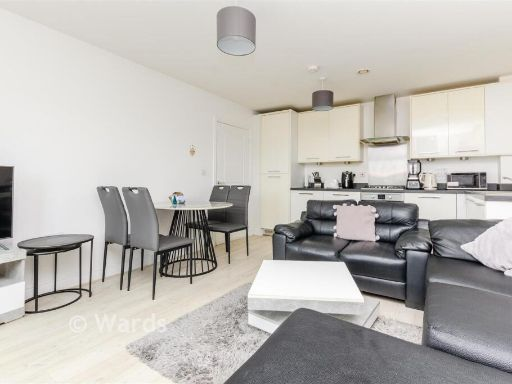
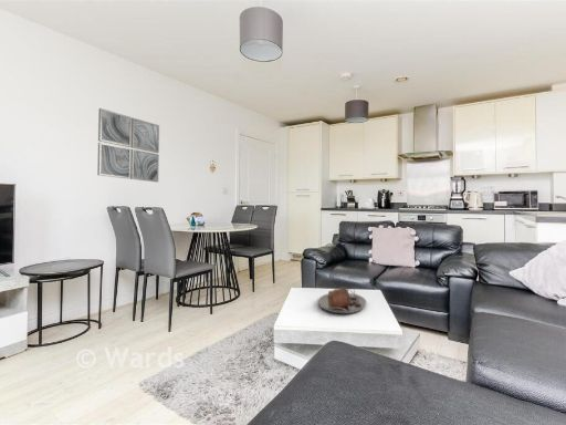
+ serving tray (342, 293)
+ wall art (132, 147)
